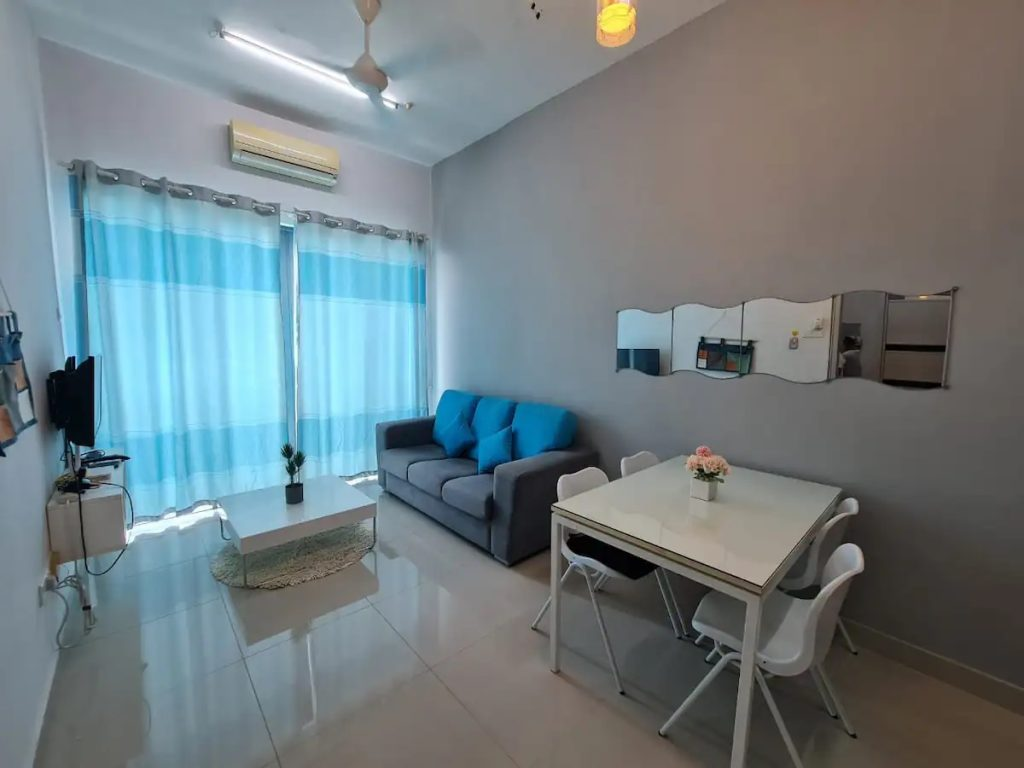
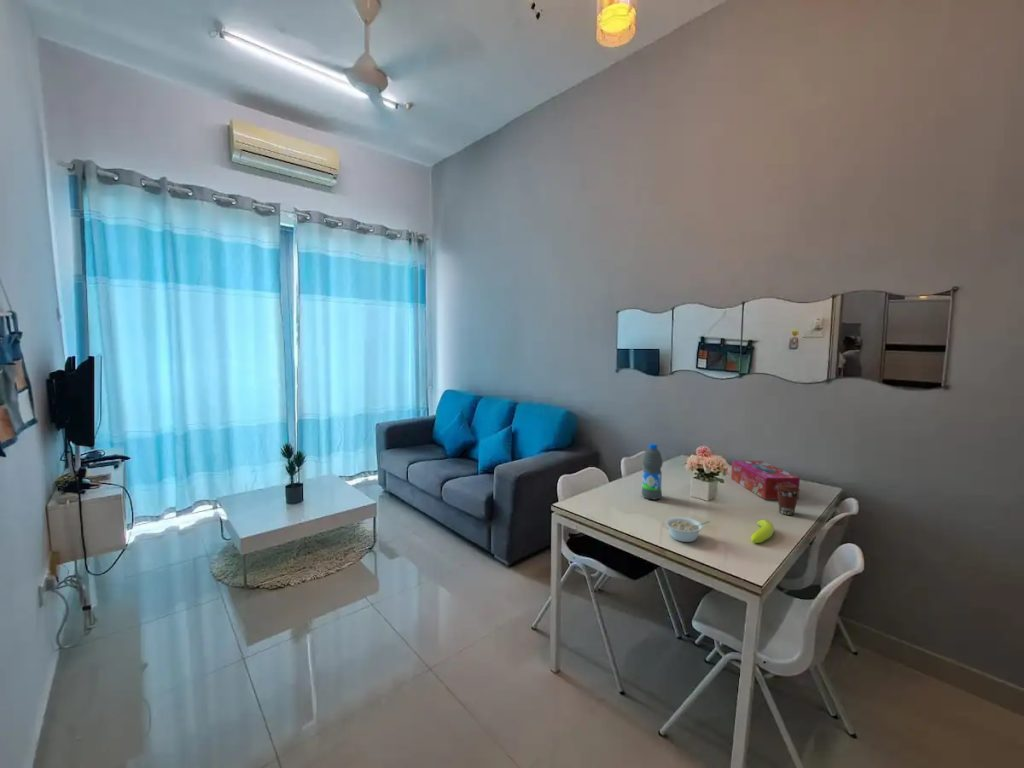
+ coffee cup (787, 499)
+ legume (684, 528)
+ tissue box (763, 478)
+ banana (758, 529)
+ water bottle (652, 470)
